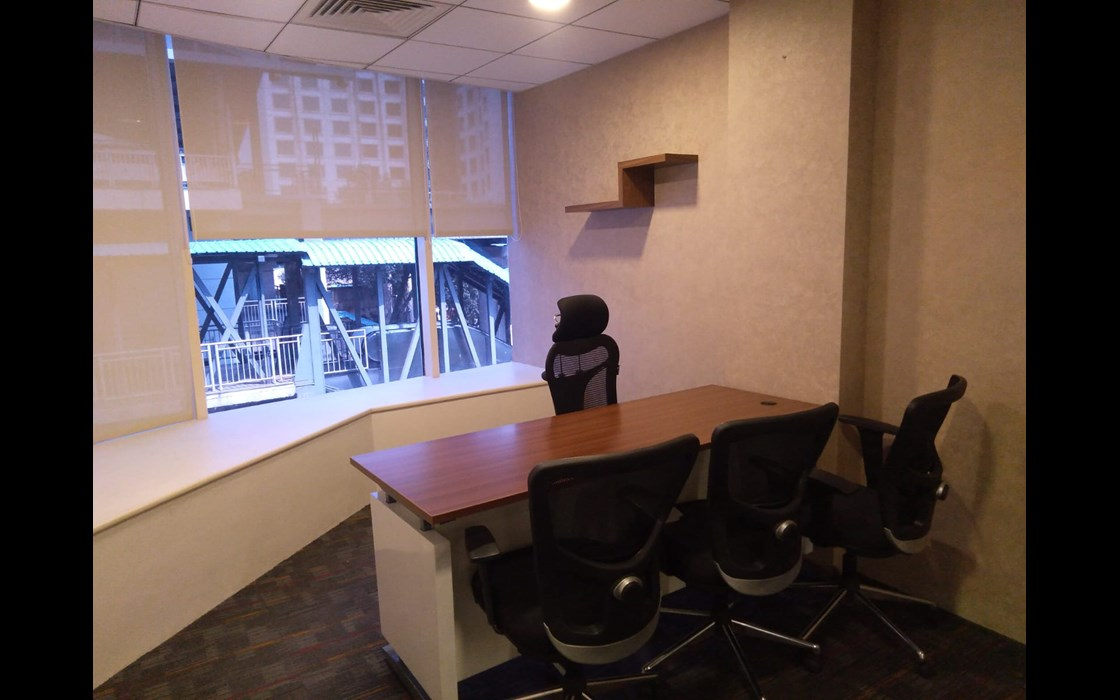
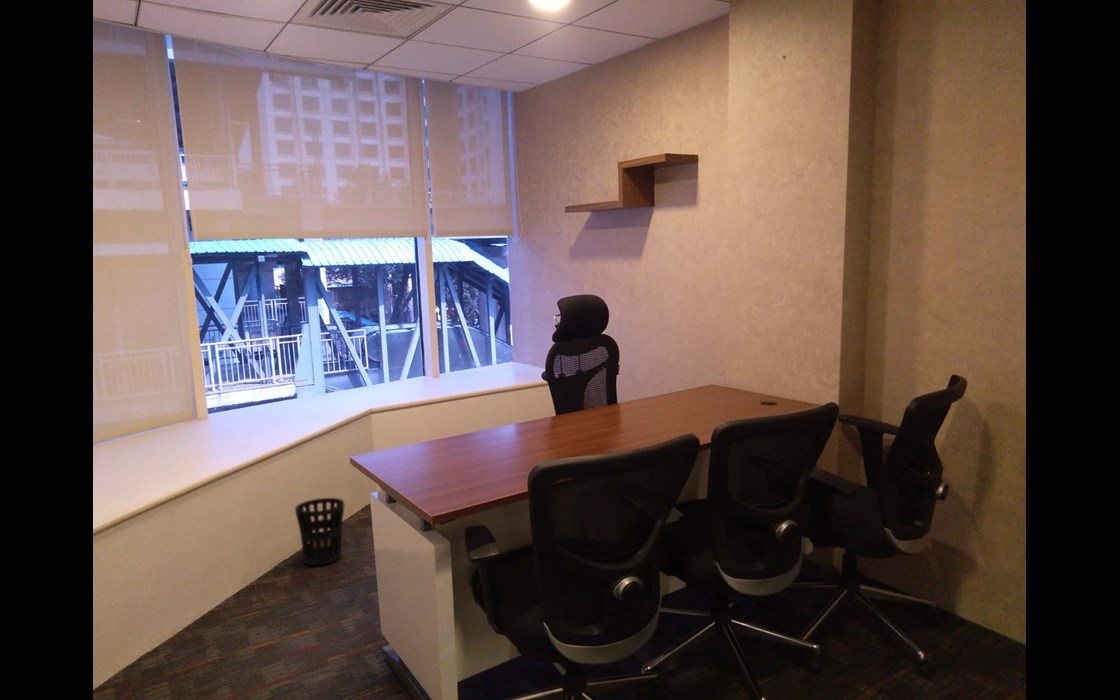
+ wastebasket (321, 531)
